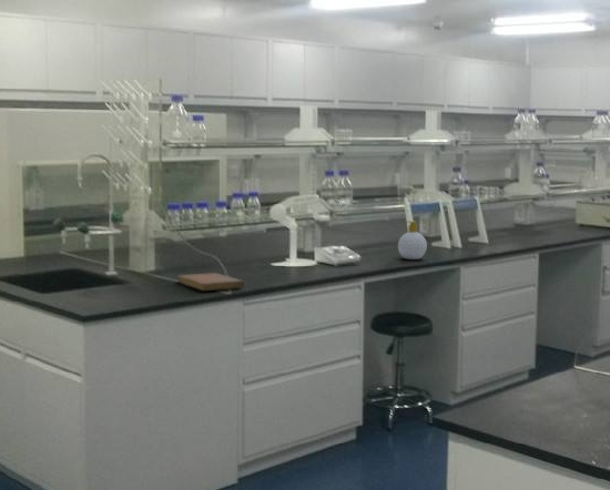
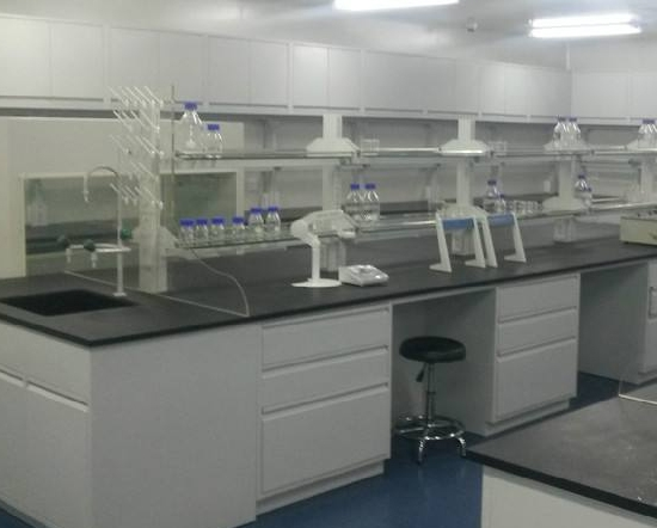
- notebook (210, 280)
- soap bottle (411, 239)
